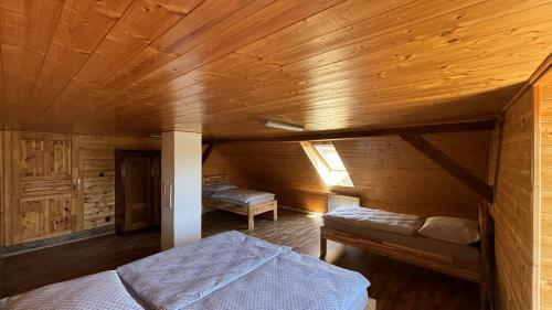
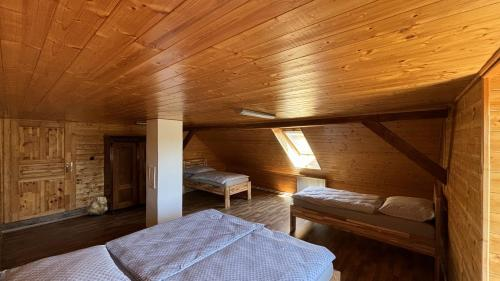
+ backpack (96, 205)
